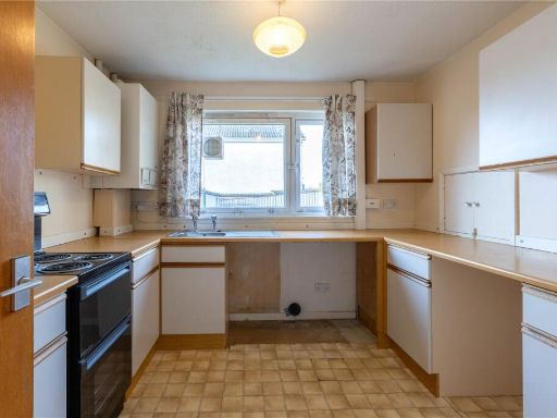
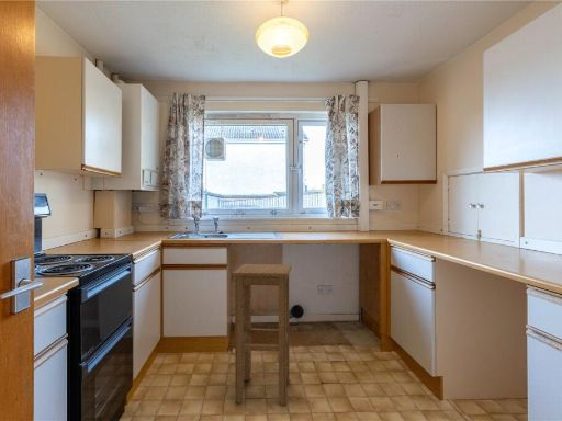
+ stool (263, 329)
